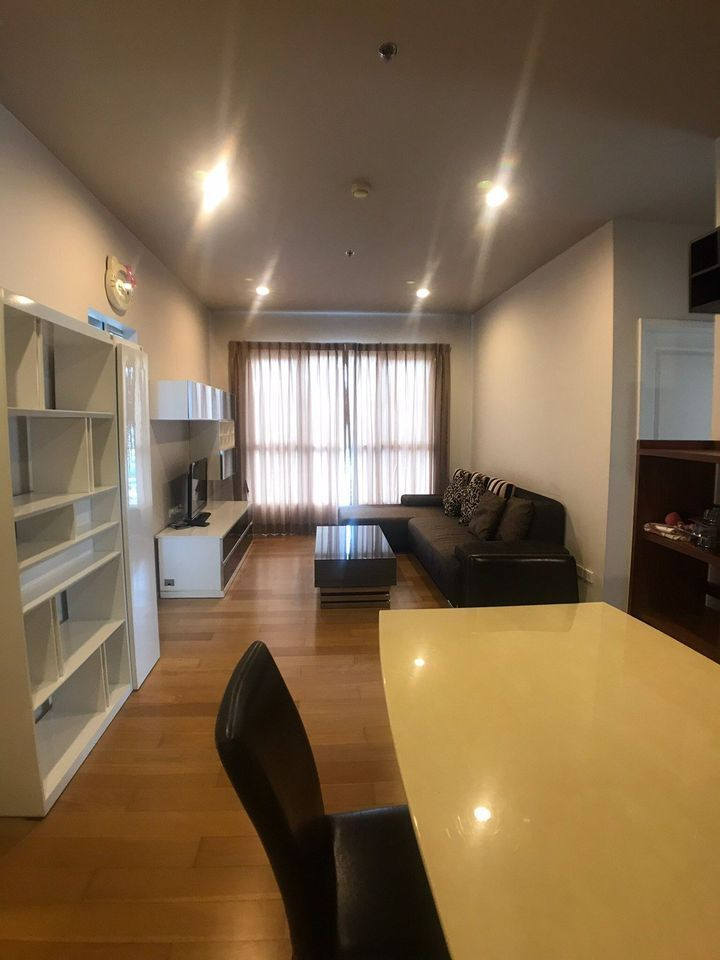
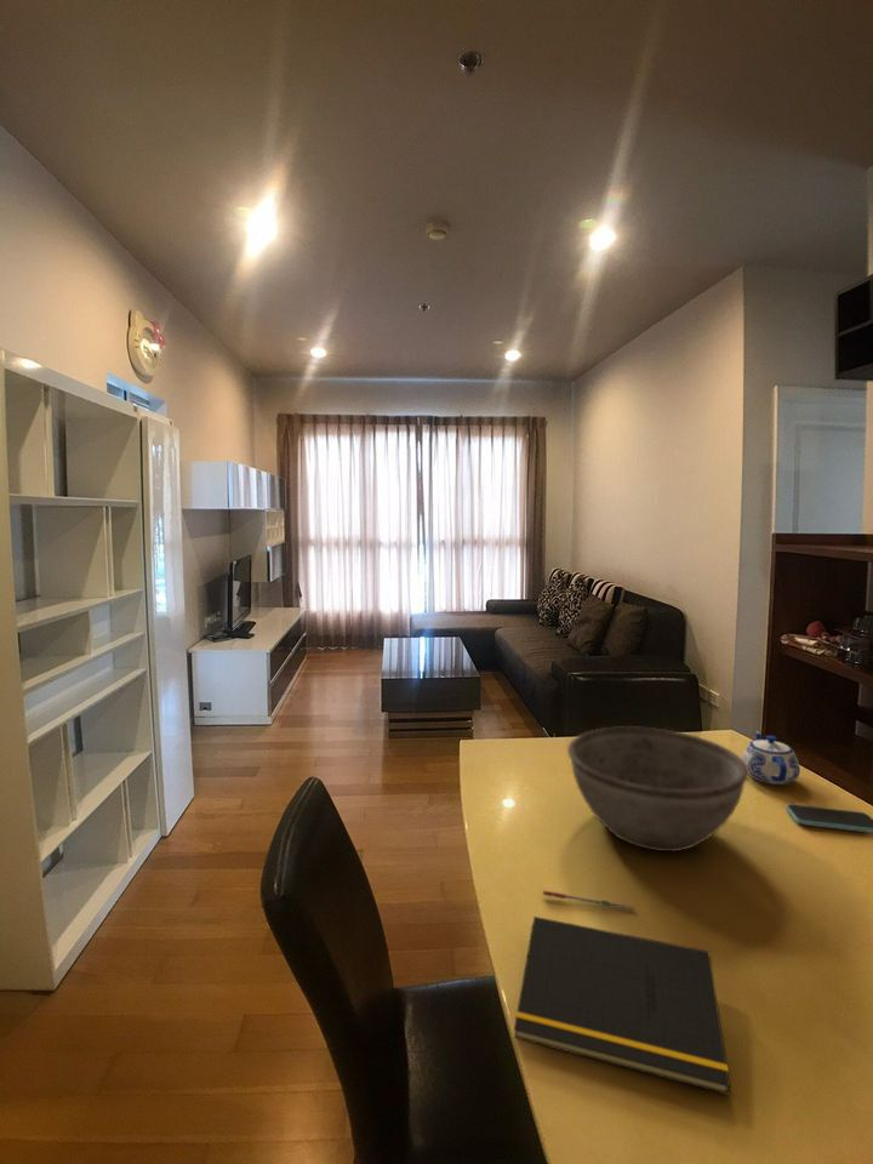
+ teapot (769, 755)
+ bowl (652, 791)
+ notepad (616, 992)
+ pen (587, 900)
+ smartphone (832, 817)
